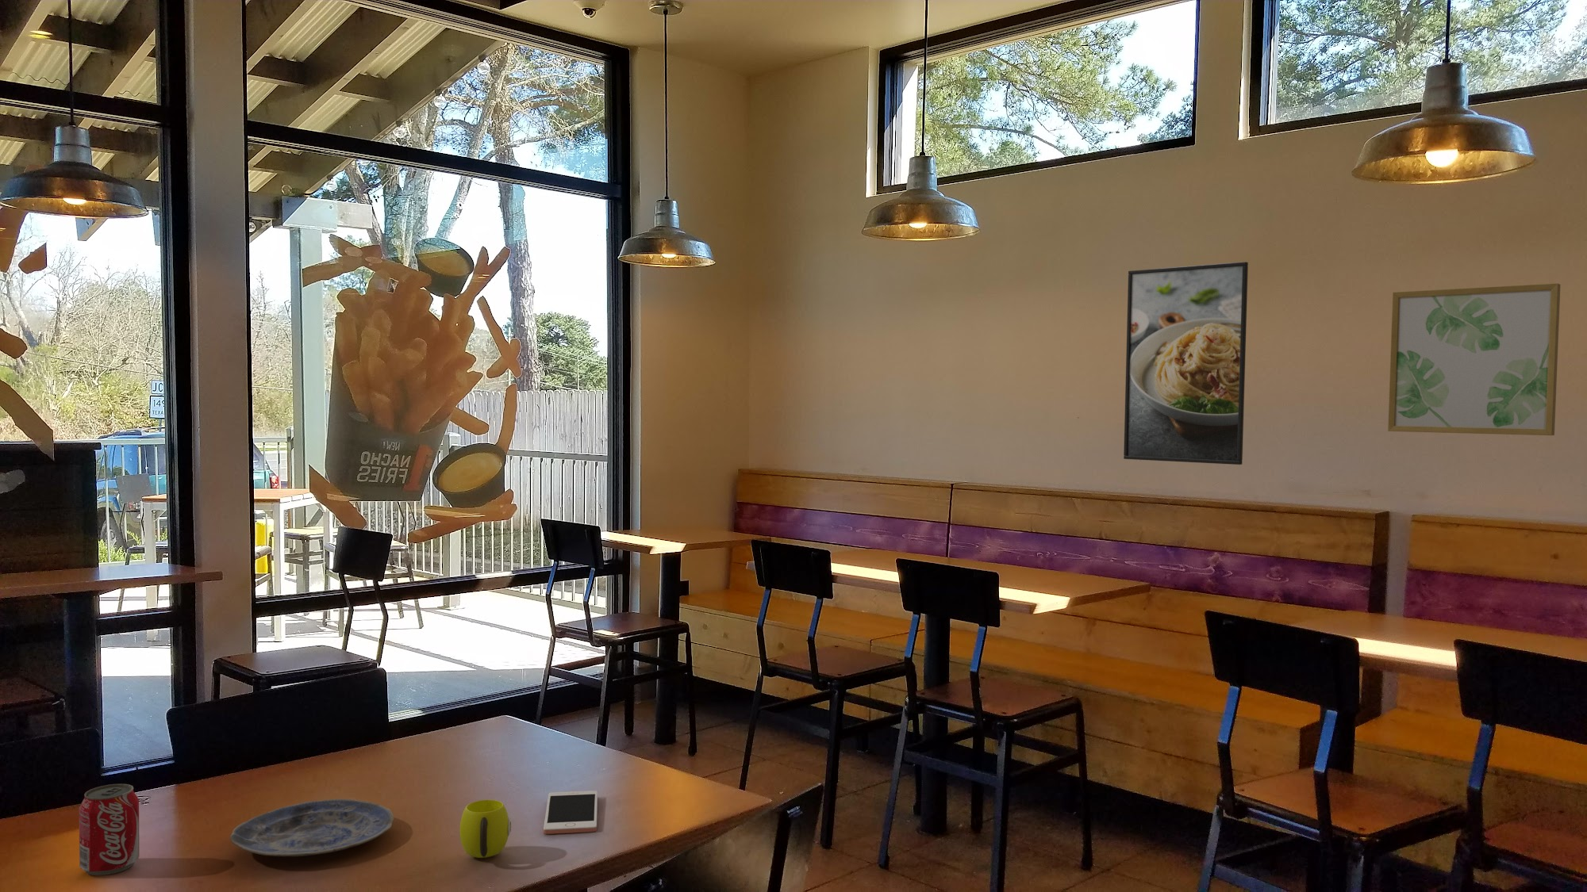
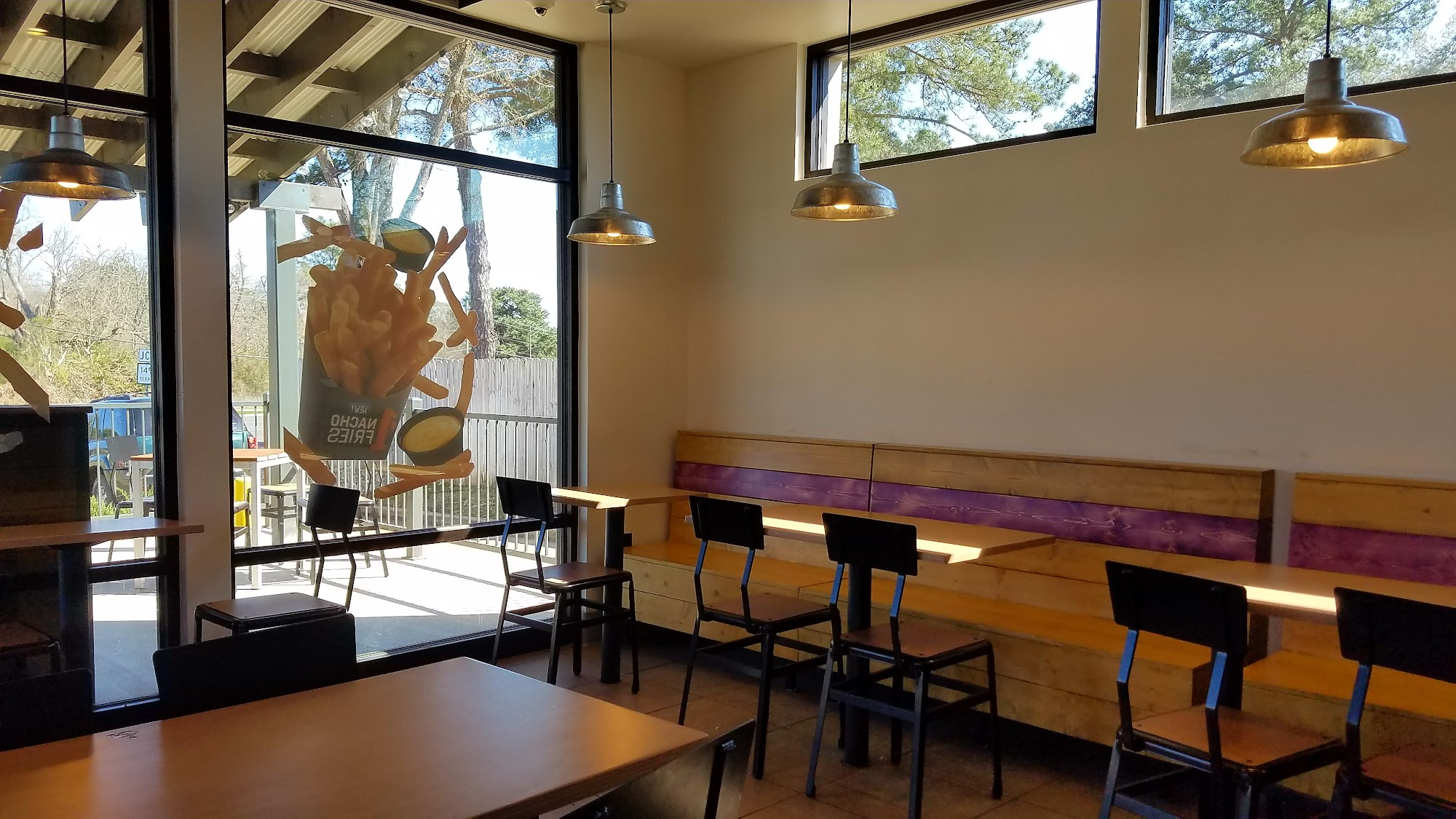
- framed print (1183, 364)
- wall art (1470, 361)
- cup (485, 832)
- cell phone (571, 811)
- beverage can (109, 829)
- plate (314, 831)
